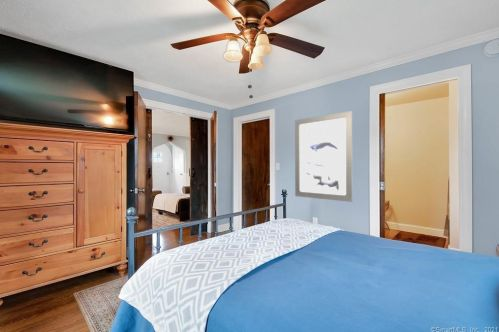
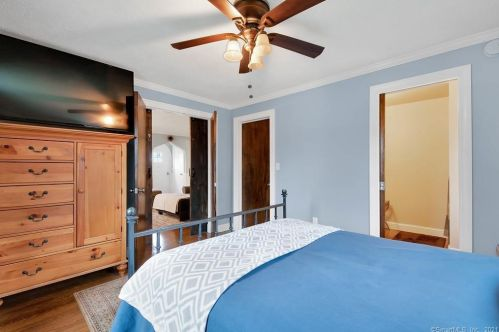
- wall art (321, 157)
